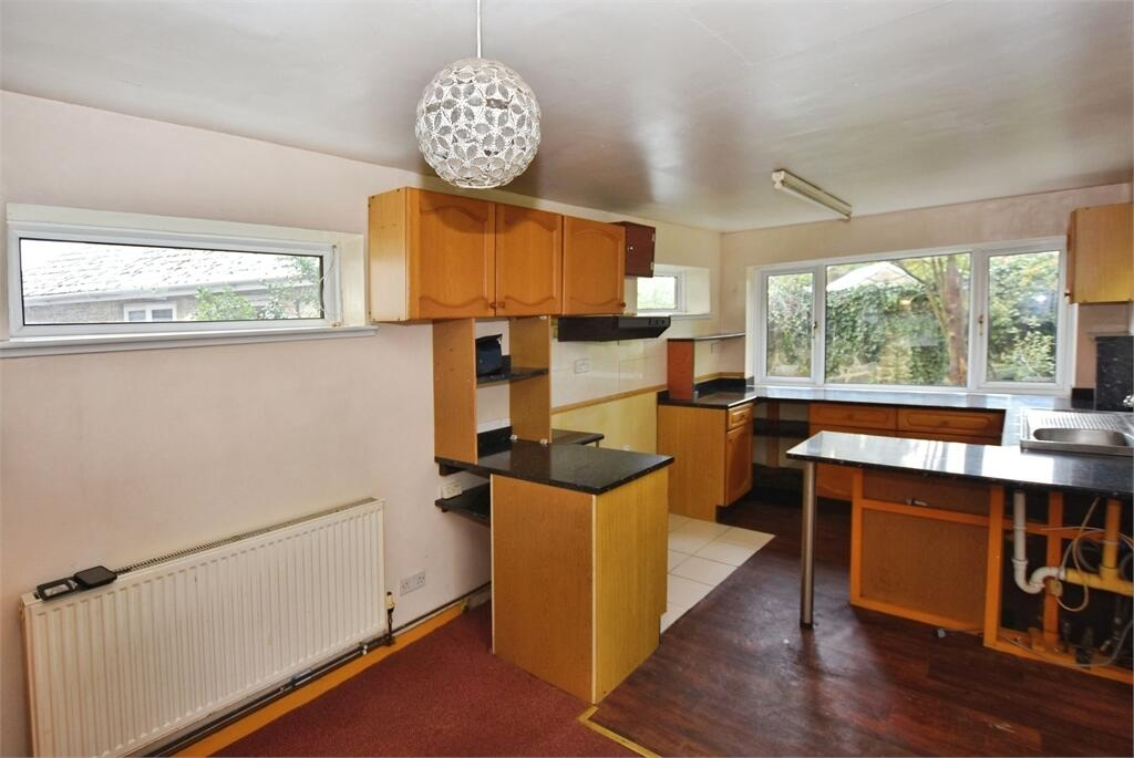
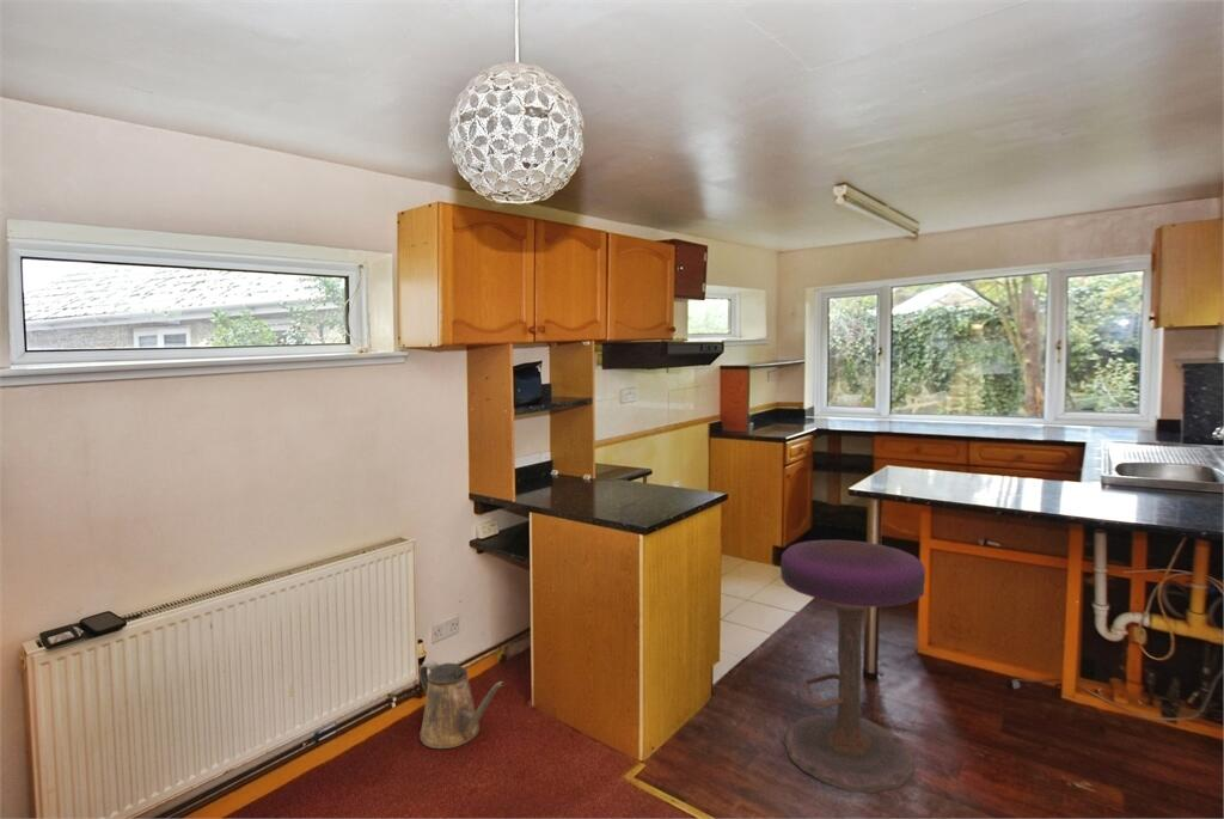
+ watering can (460, 699)
+ stool (849, 650)
